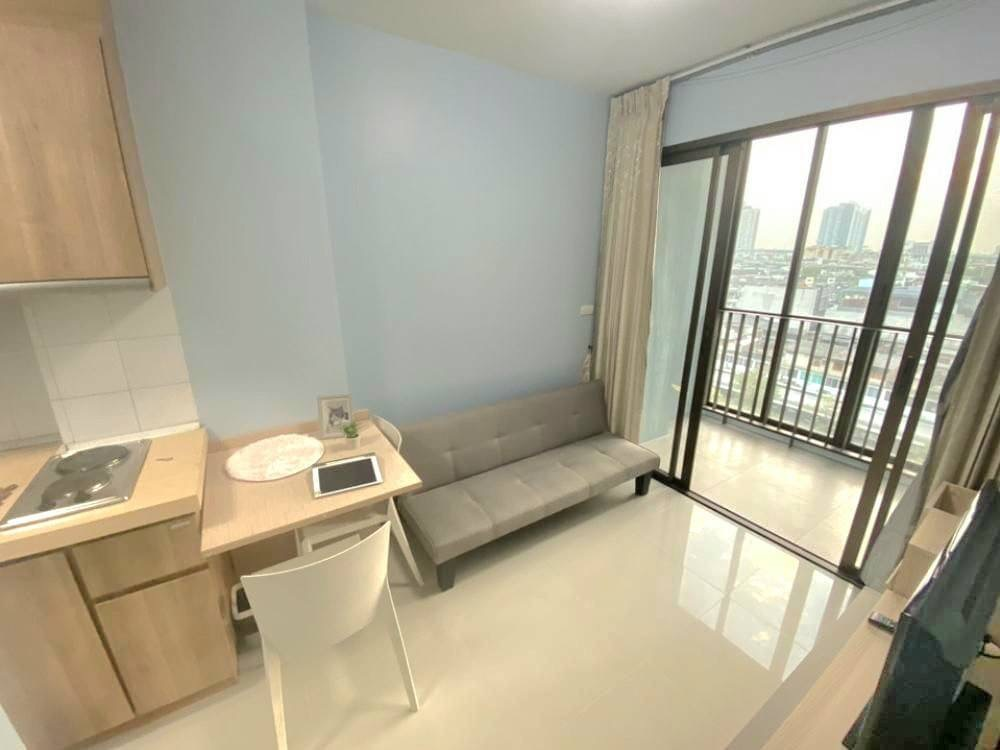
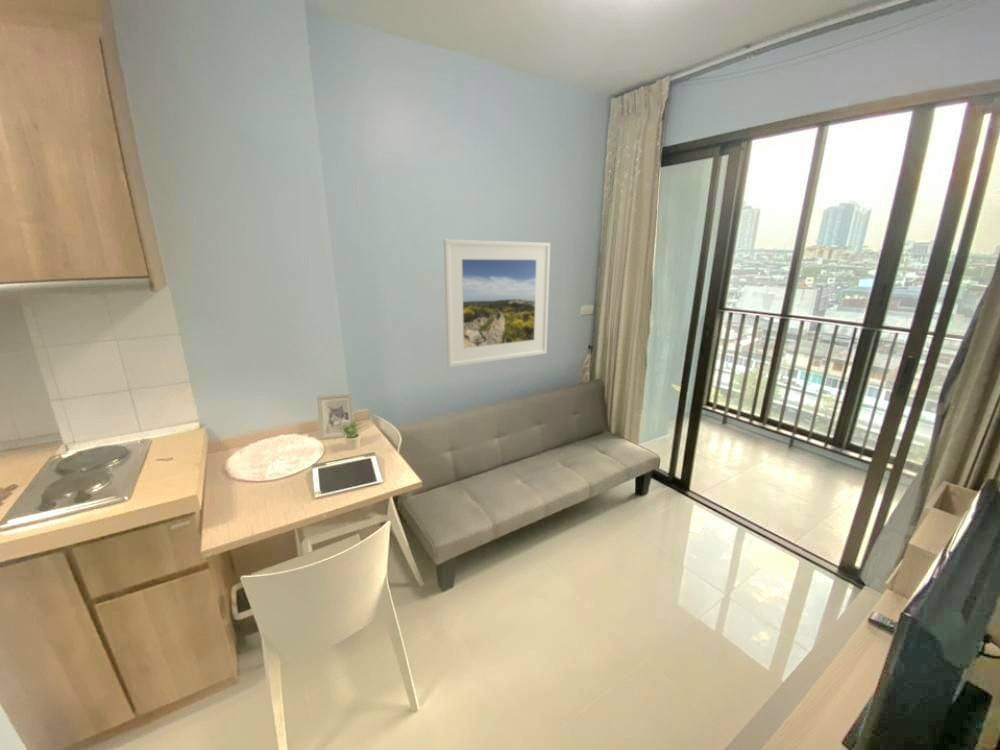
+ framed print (500, 302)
